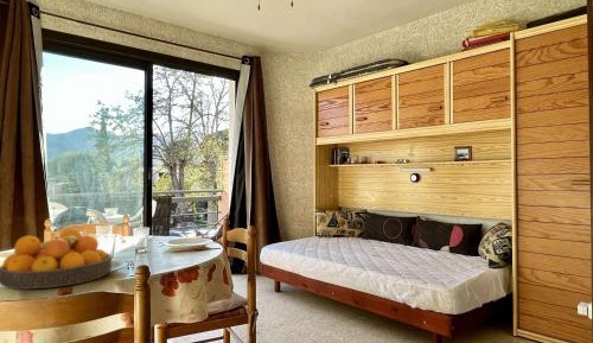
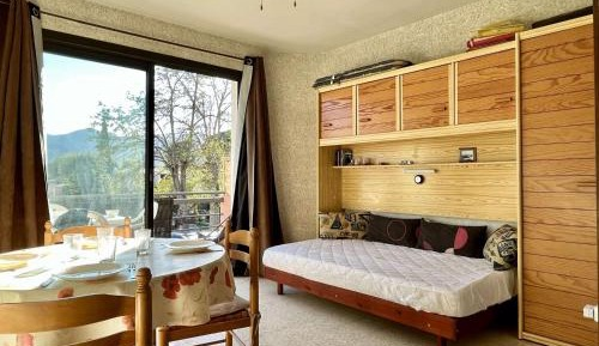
- fruit bowl (58, 253)
